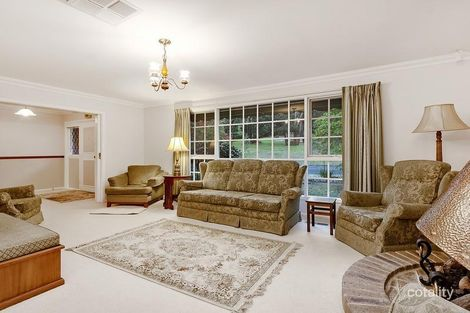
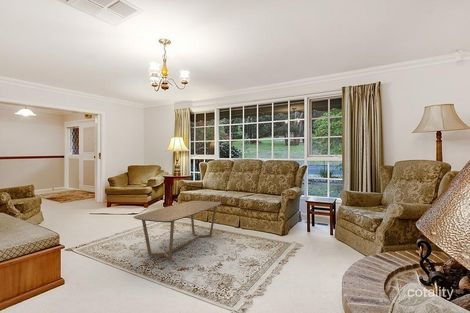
+ coffee table (182, 218)
